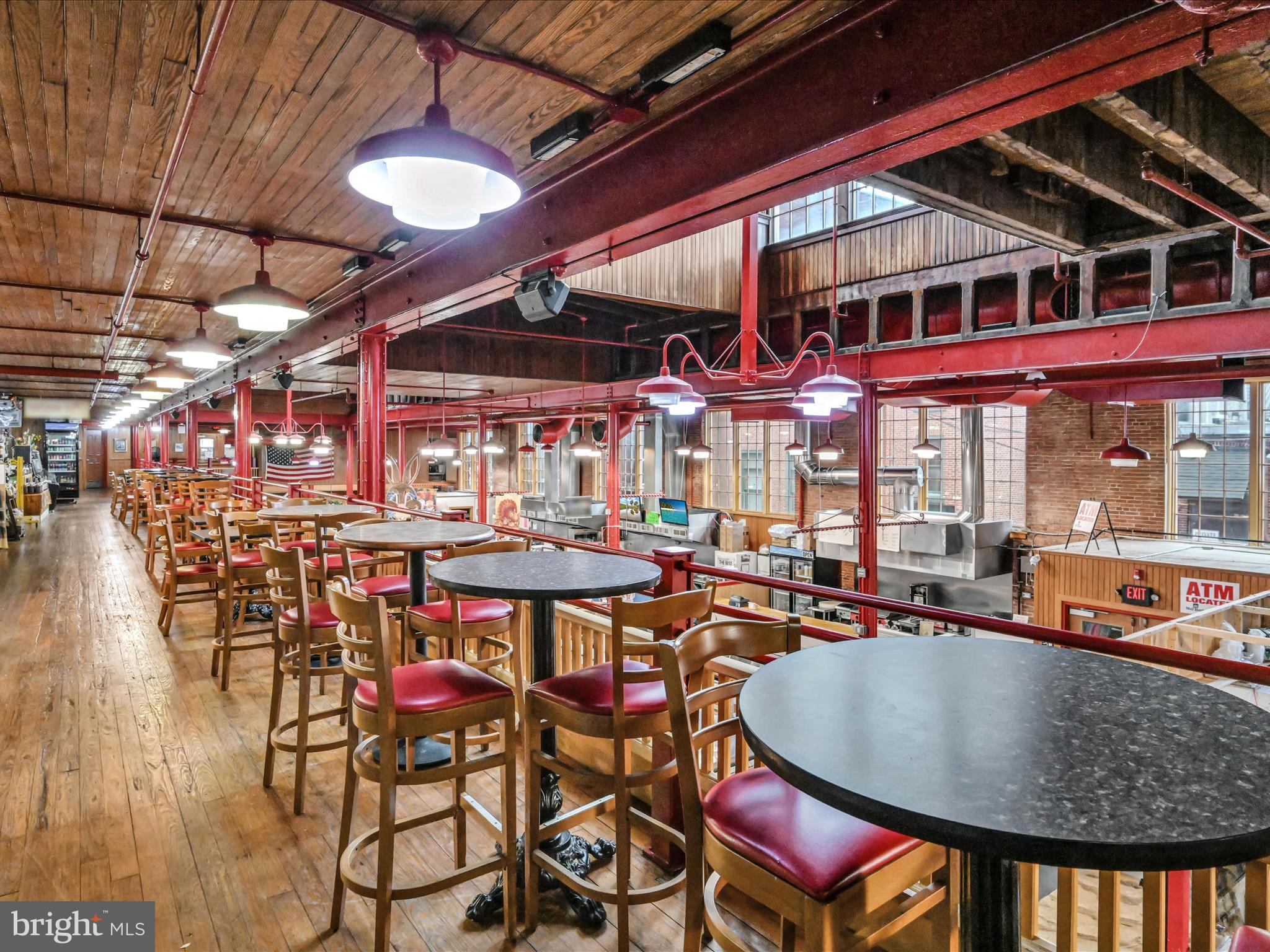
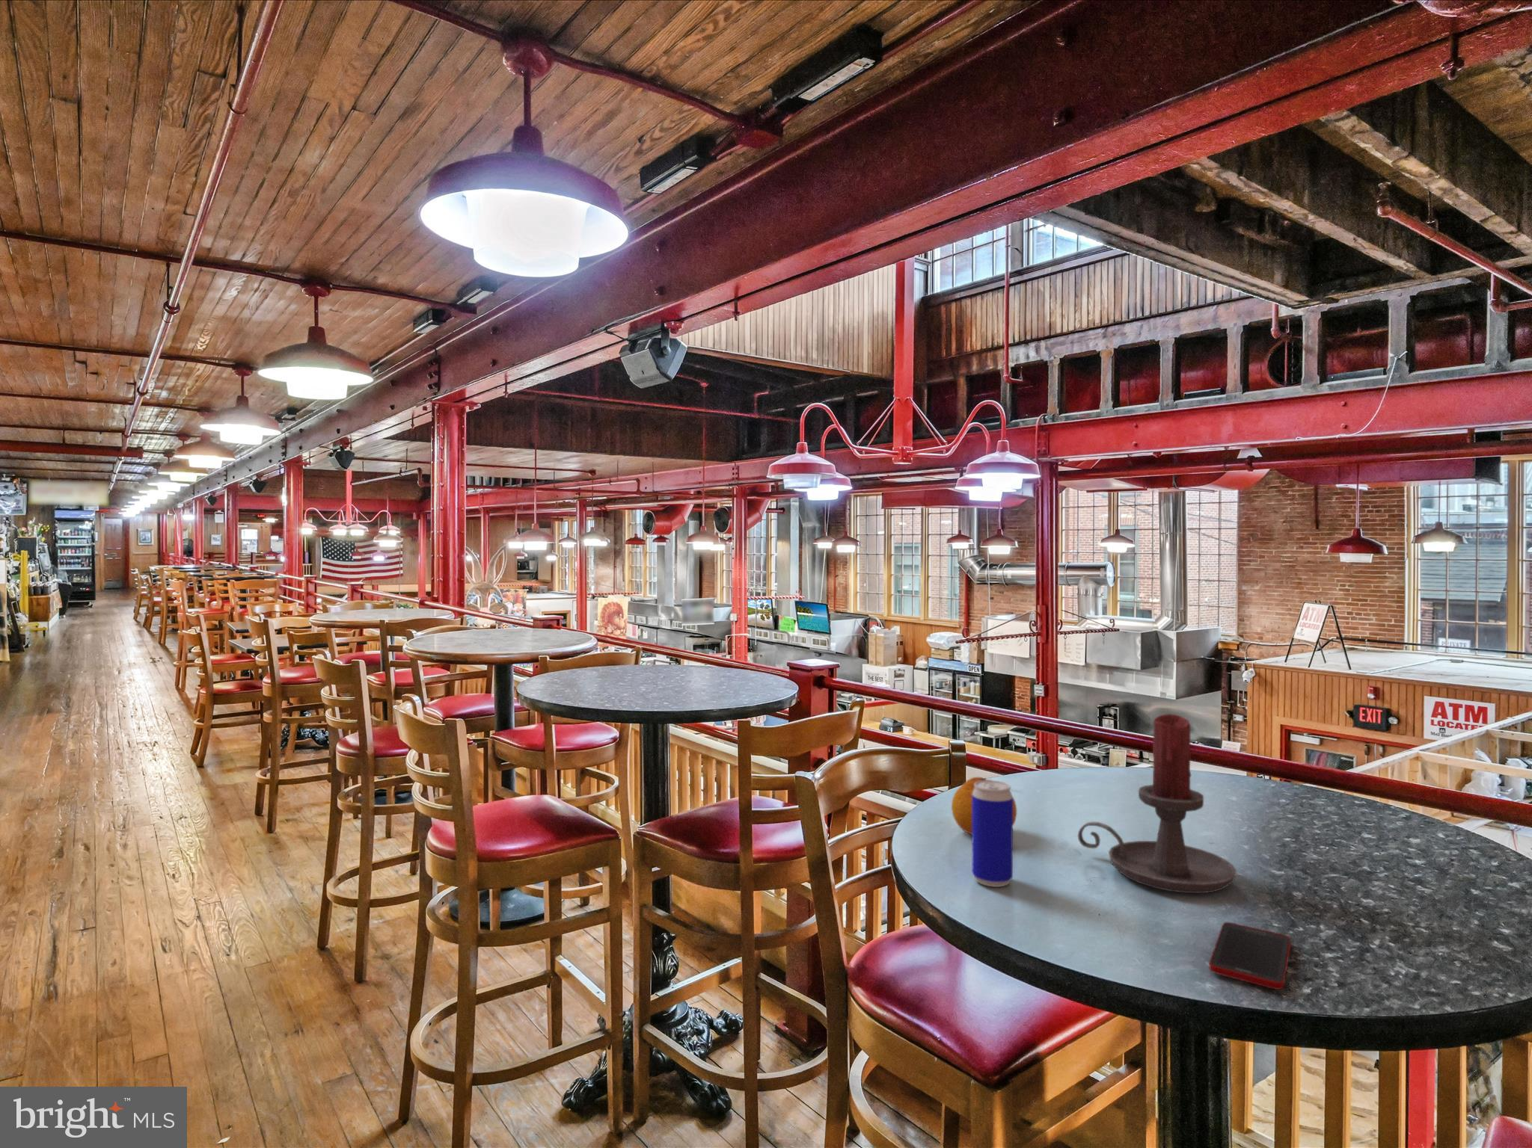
+ candle holder (1153, 791)
+ cell phone (1251, 954)
+ fruit (972, 806)
+ beverage can (992, 832)
